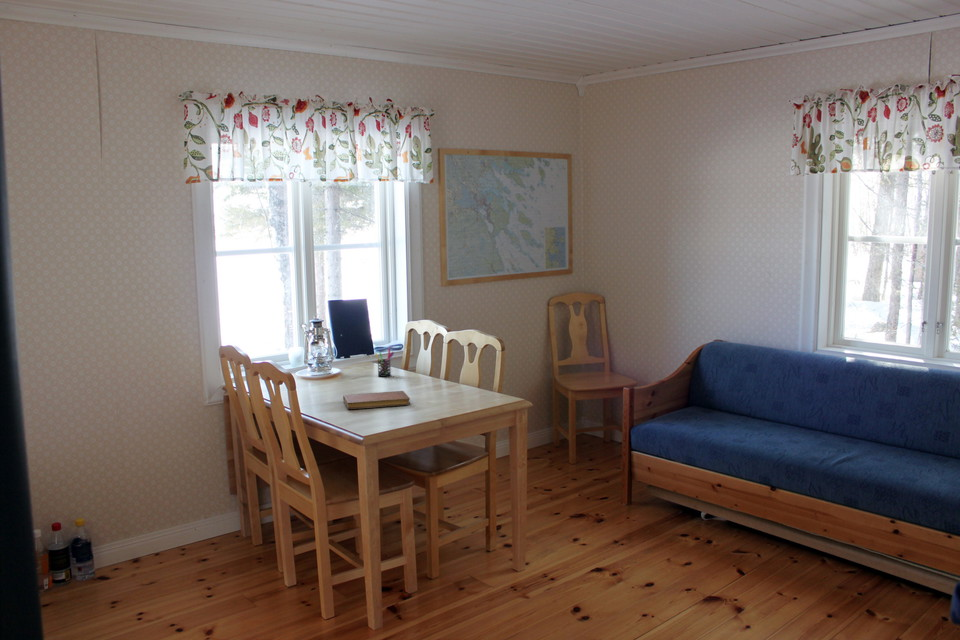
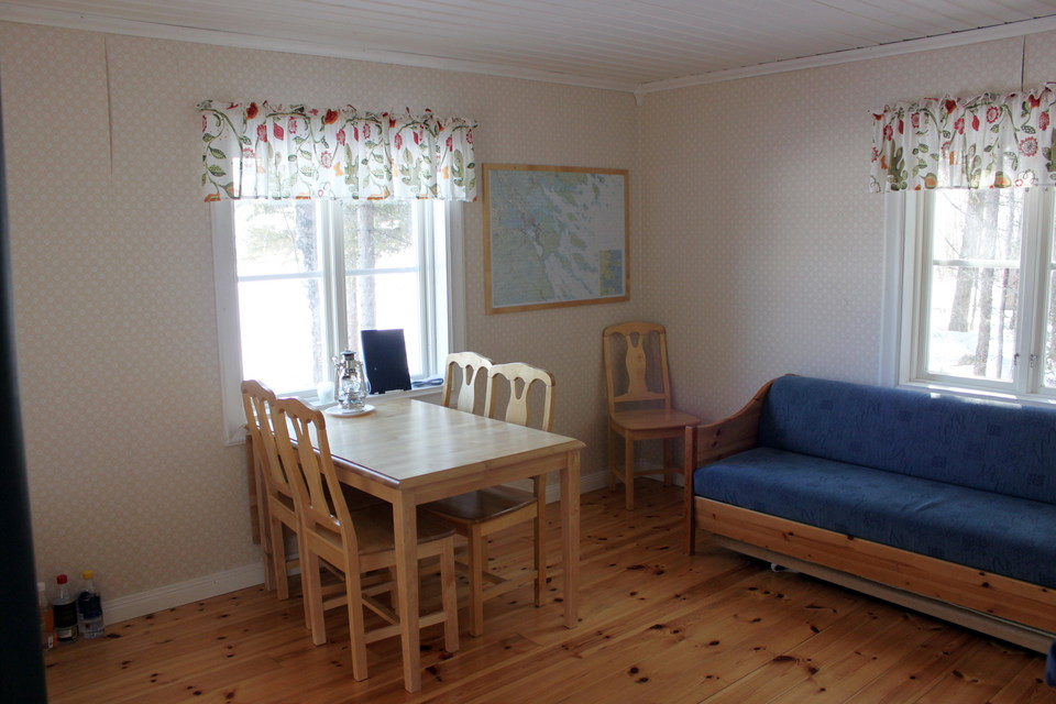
- notebook (376, 399)
- pen holder (384, 362)
